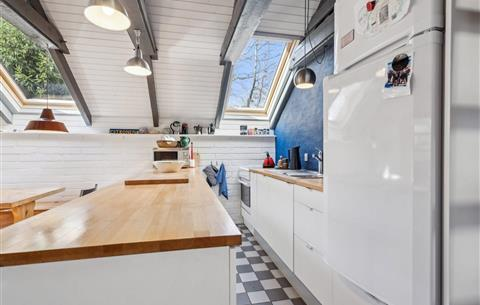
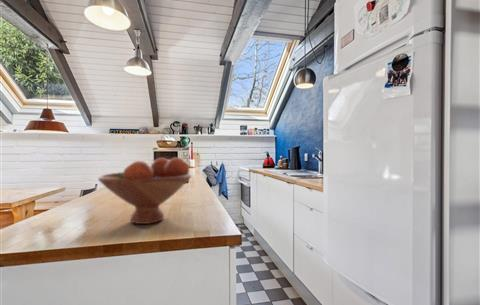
+ fruit bowl (147, 188)
